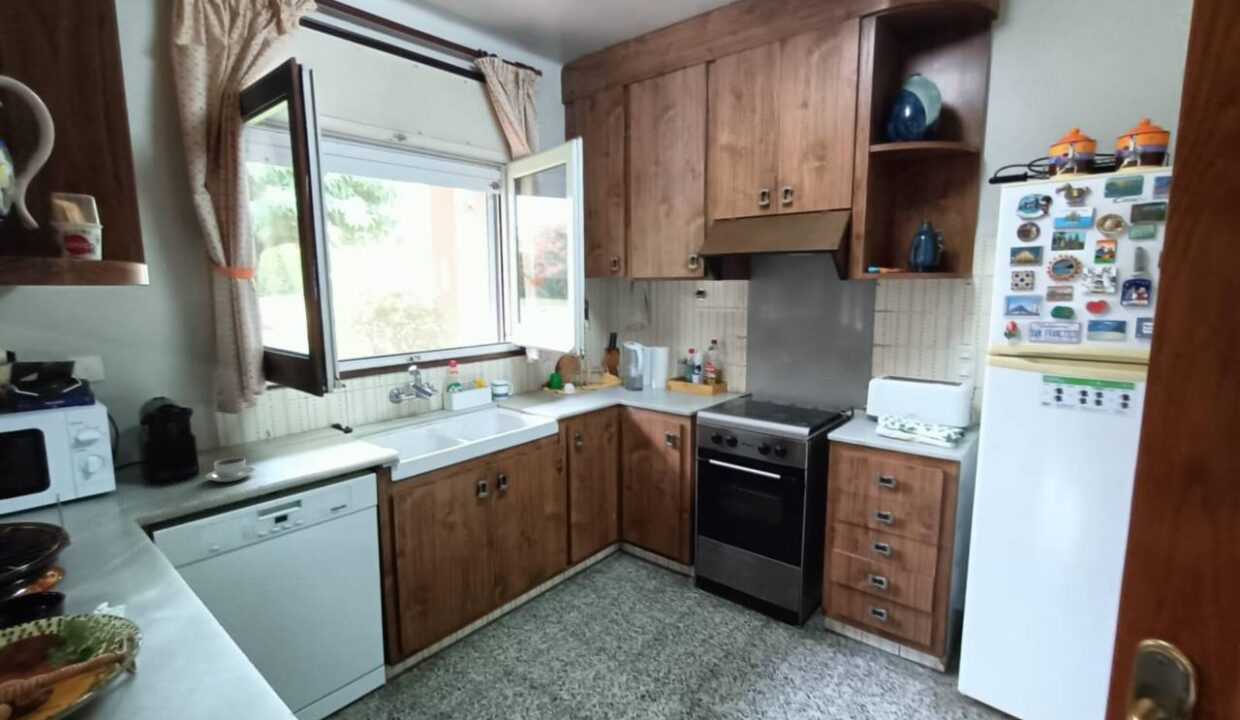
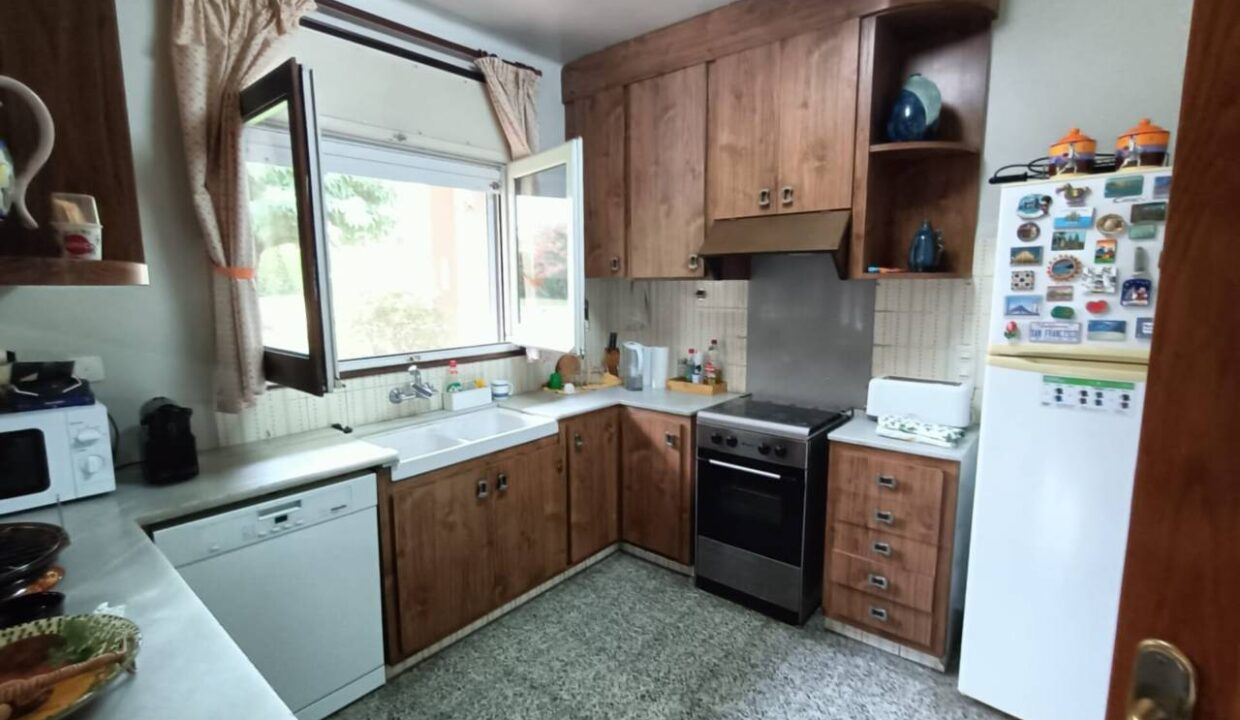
- coffee cup (230, 469)
